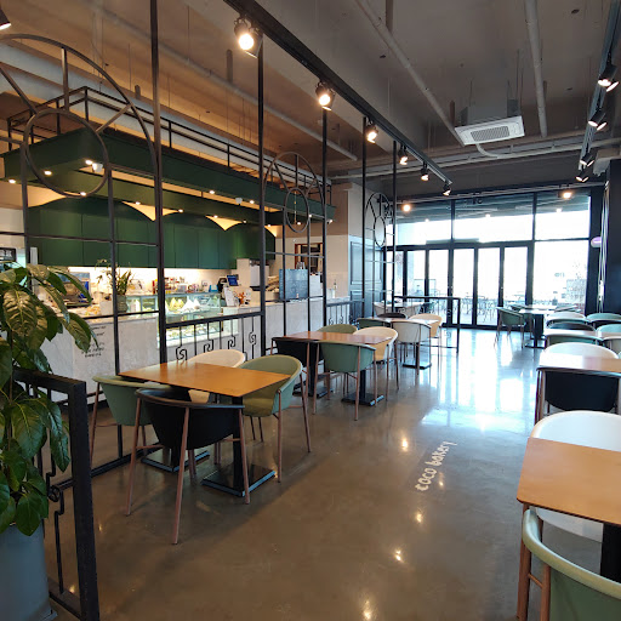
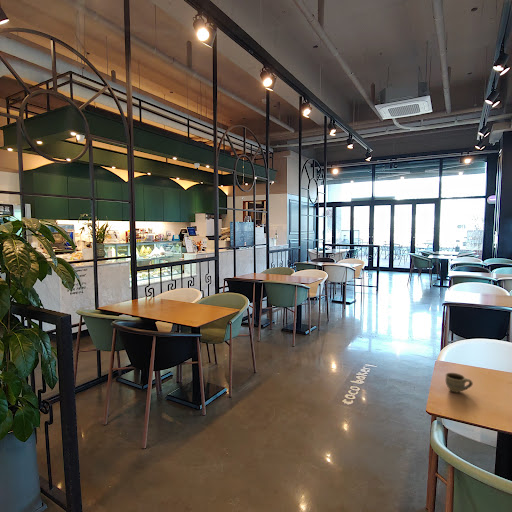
+ cup (458, 383)
